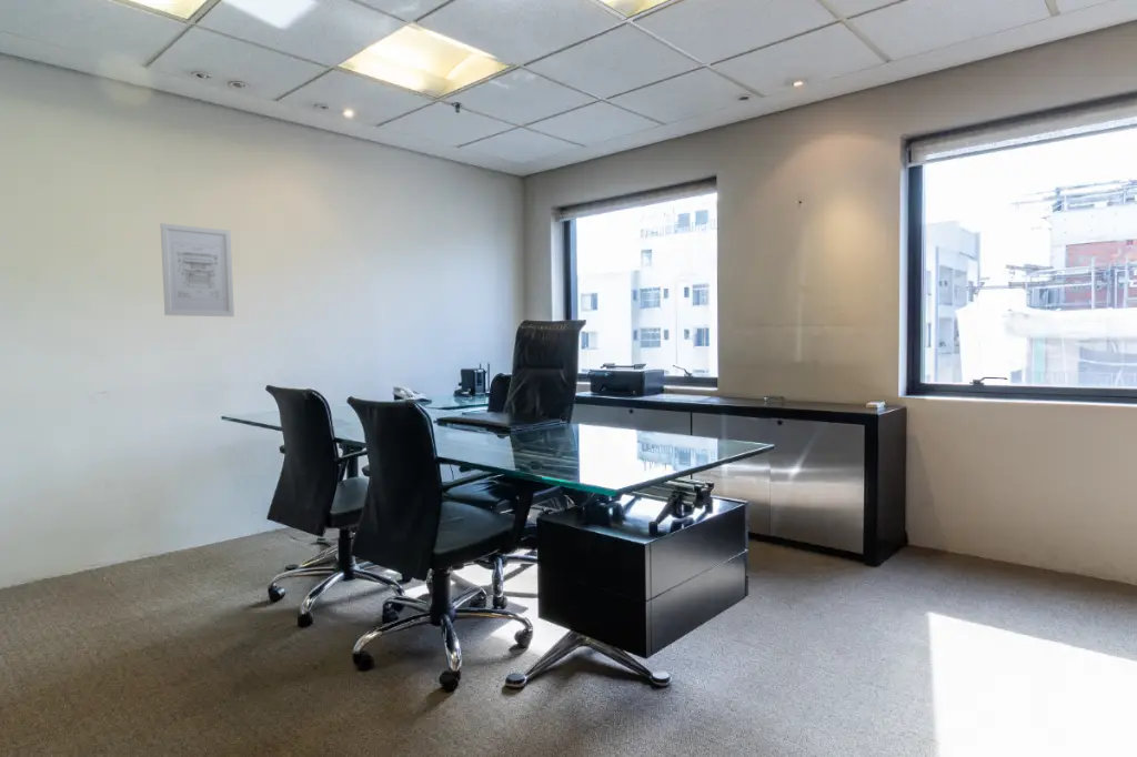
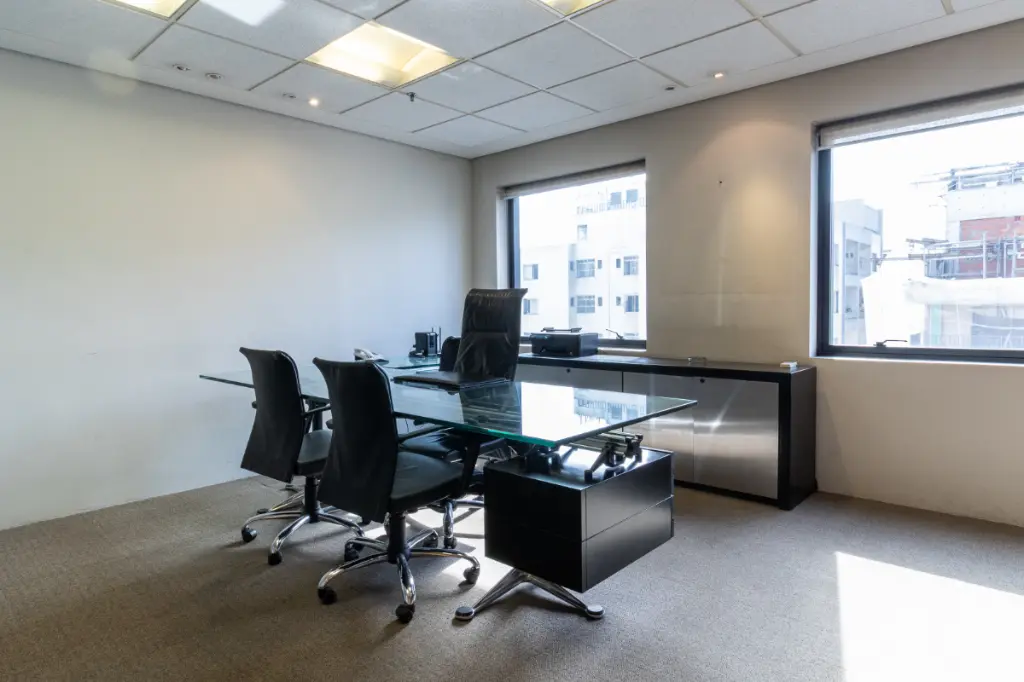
- wall art (198, 271)
